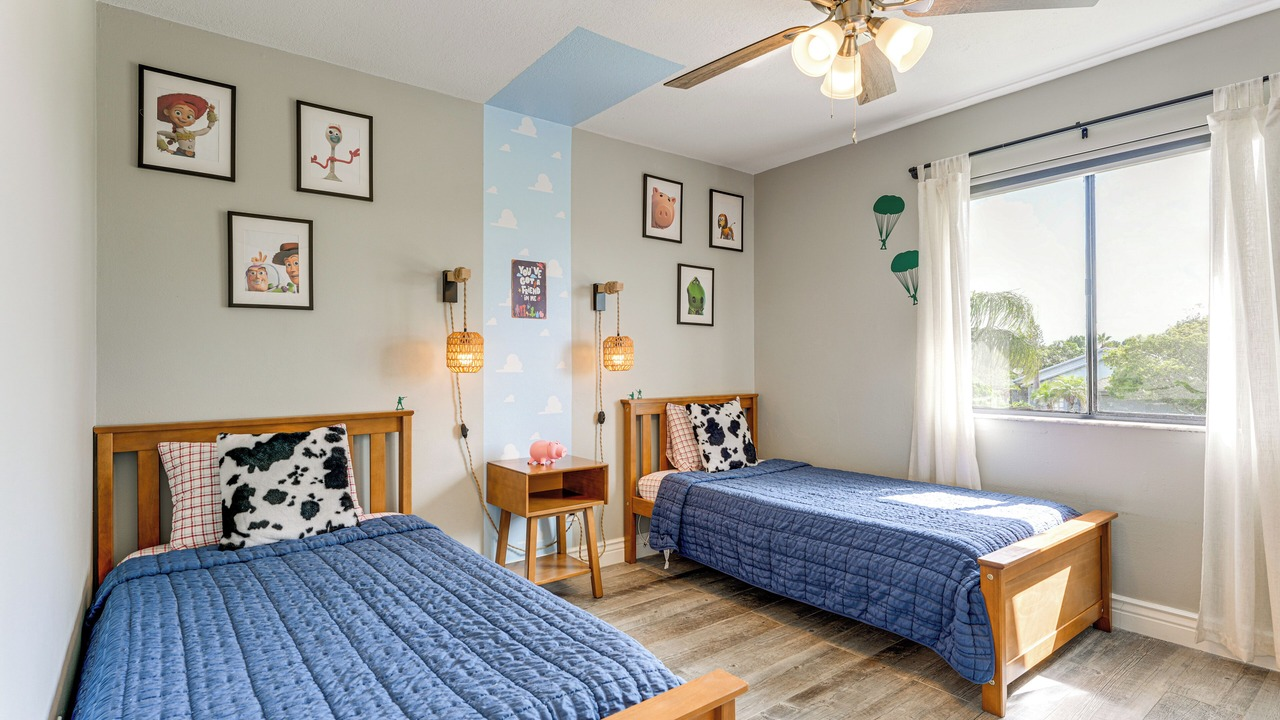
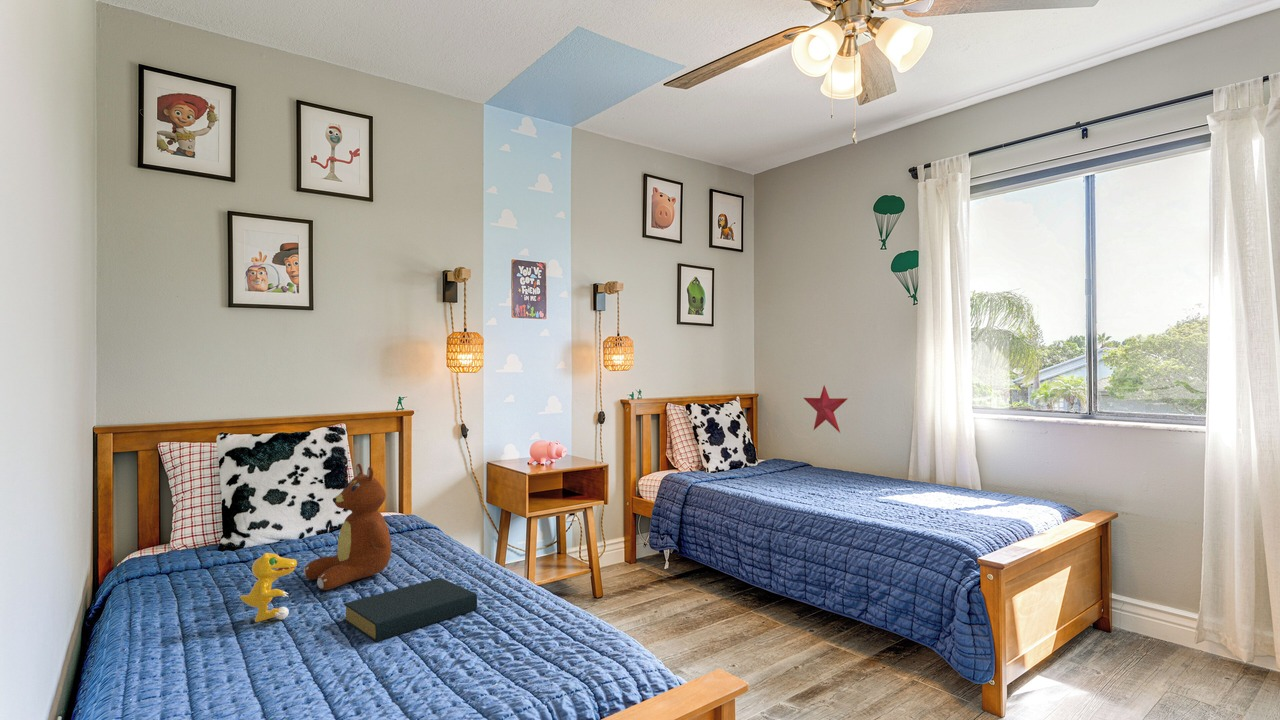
+ toy dinosaur (268, 585)
+ teddy bear (349, 522)
+ decorative star (824, 408)
+ hardback book (411, 606)
